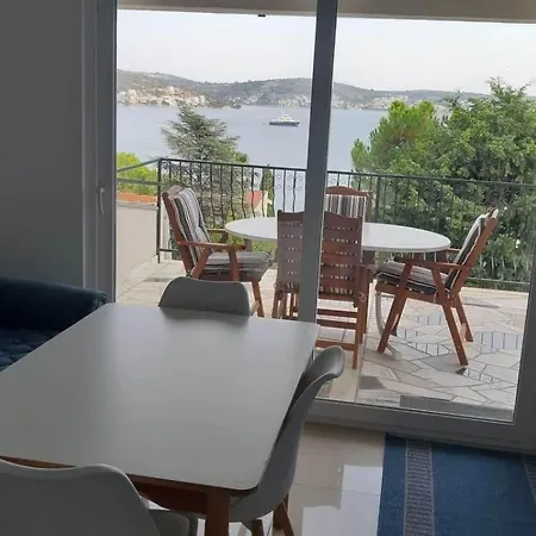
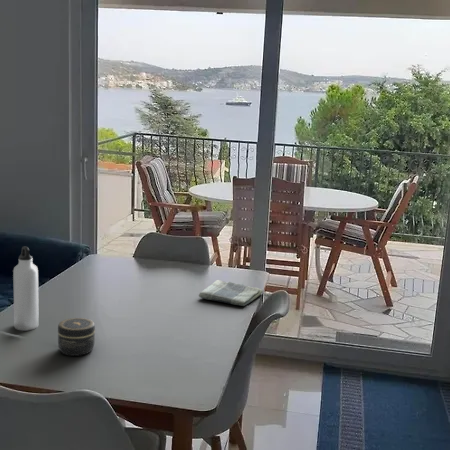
+ dish towel (231, 291)
+ jar (76, 336)
+ water bottle (25, 287)
